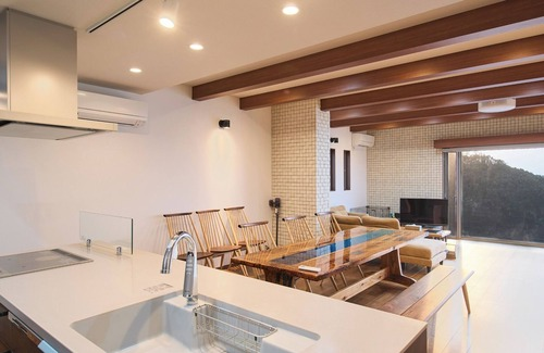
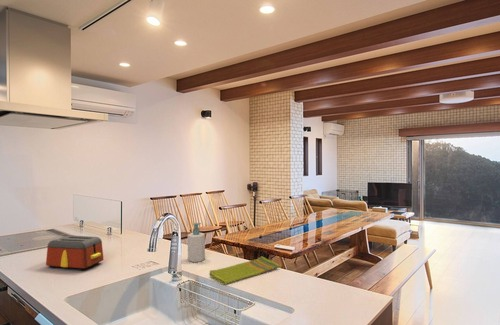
+ soap bottle (196, 241)
+ toaster (76, 251)
+ dish towel (245, 269)
